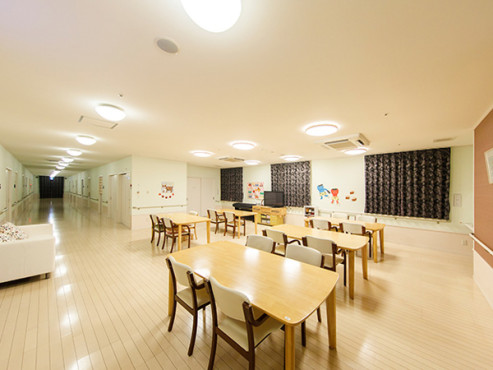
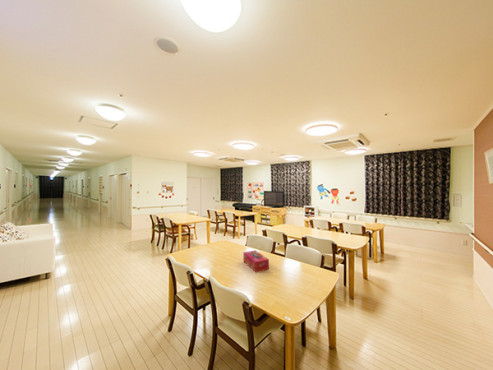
+ tissue box (255, 260)
